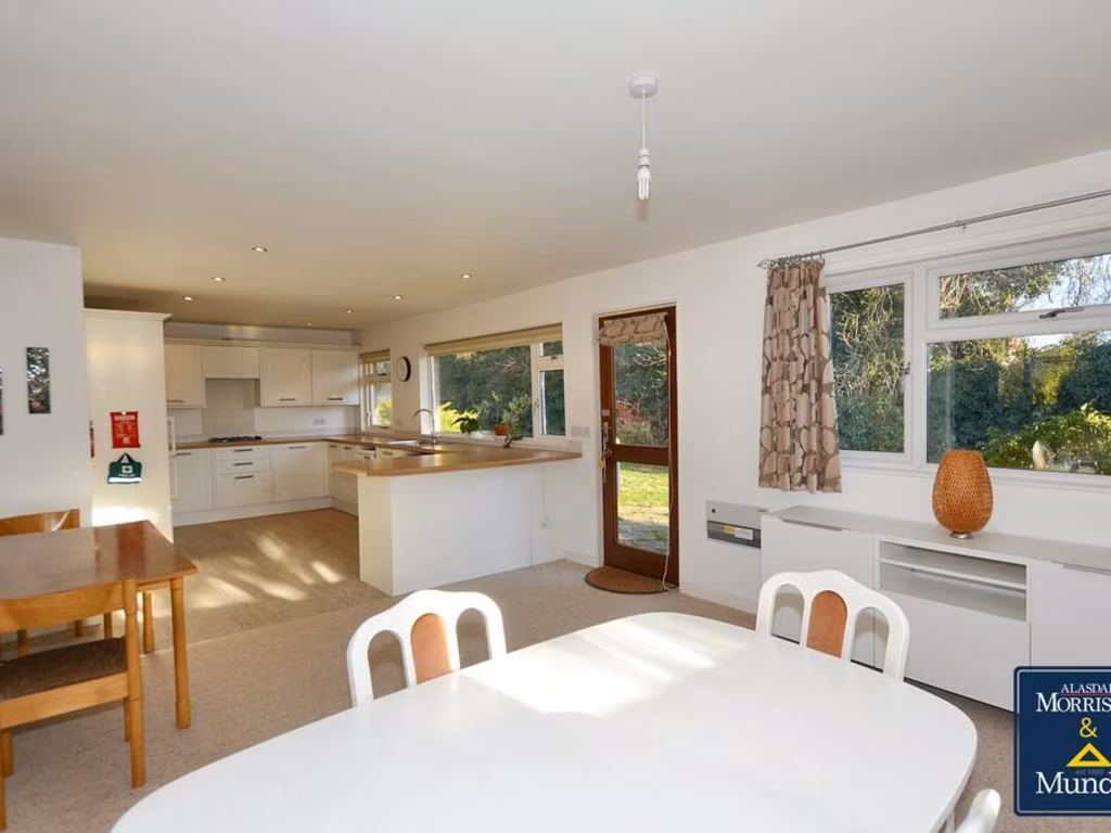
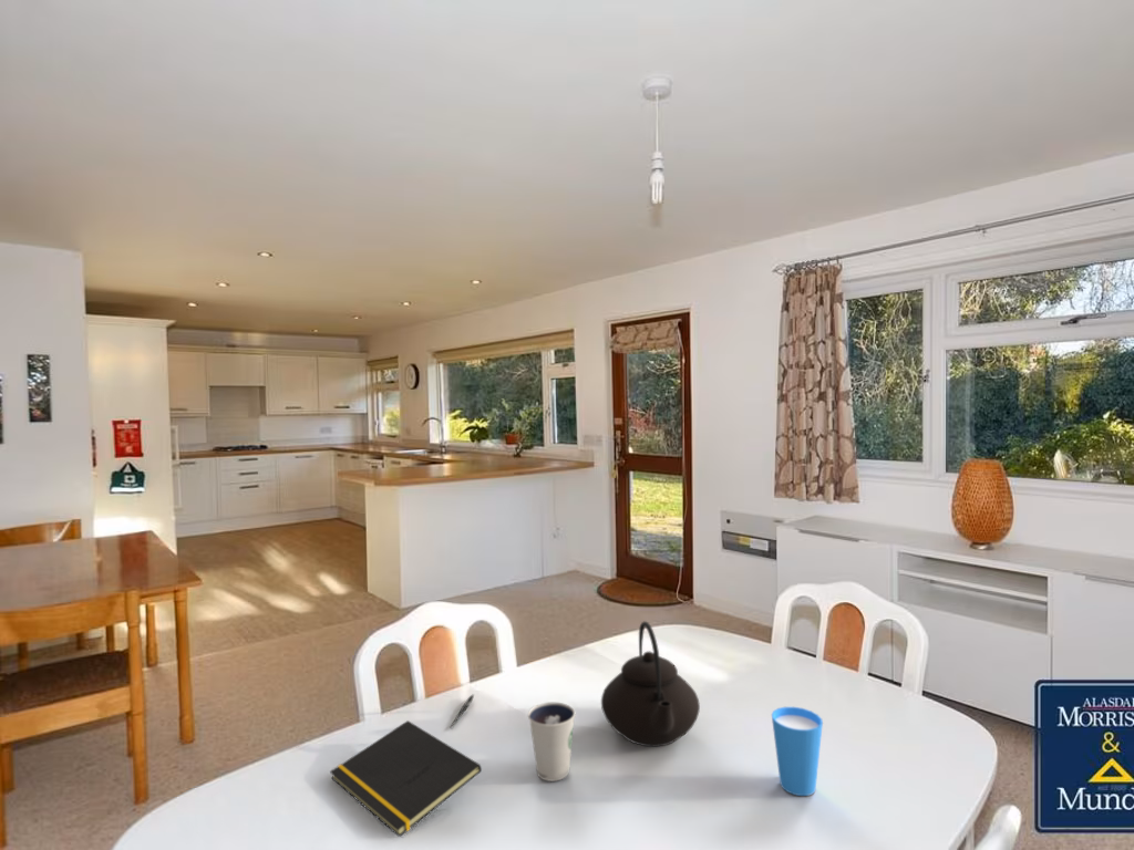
+ pen (462, 709)
+ teapot (651, 682)
+ notepad (404, 771)
+ cup (797, 751)
+ dixie cup (551, 743)
